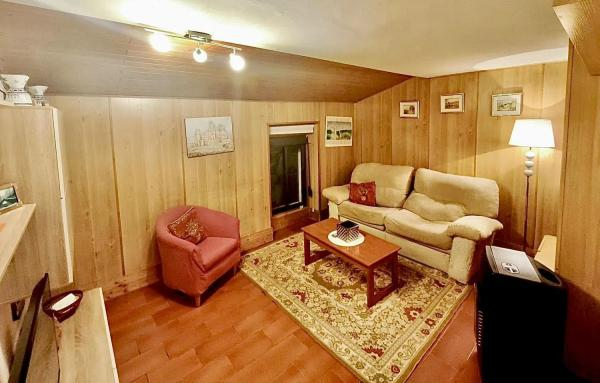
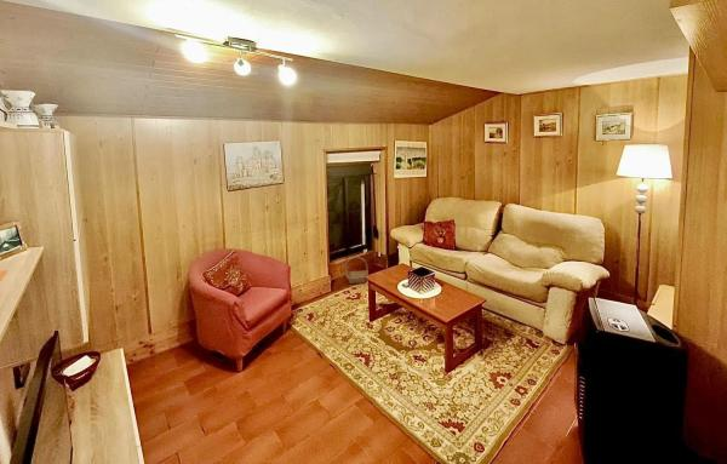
+ basket (356, 271)
